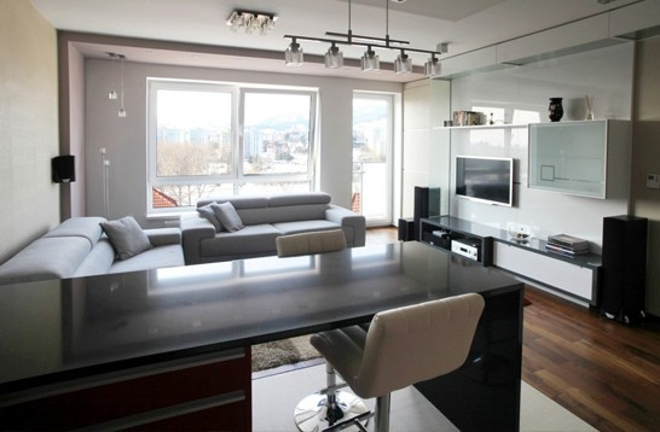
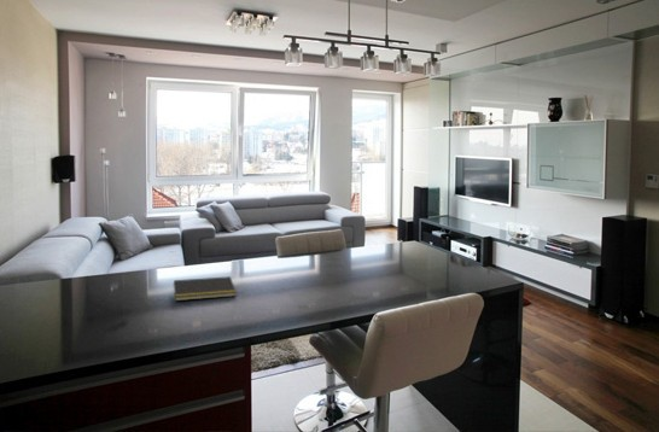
+ notepad (204, 287)
